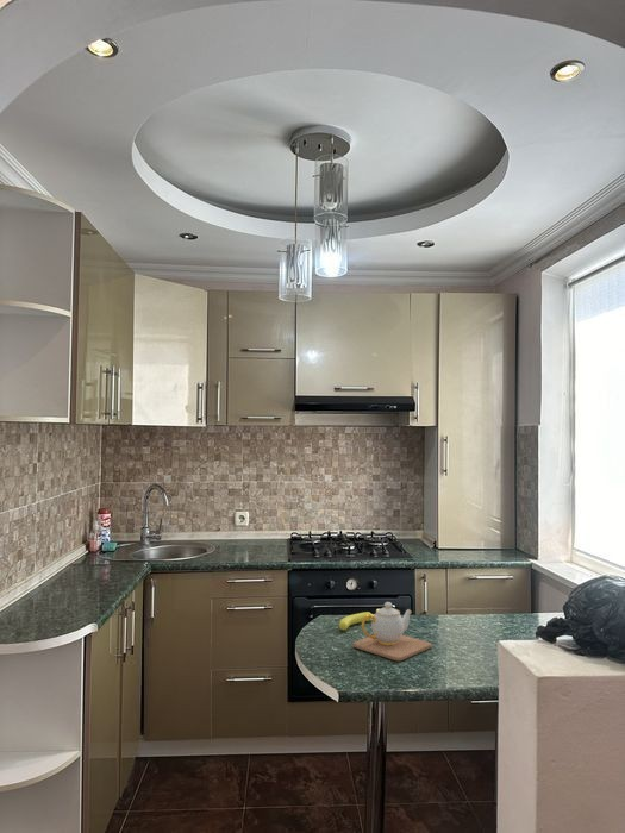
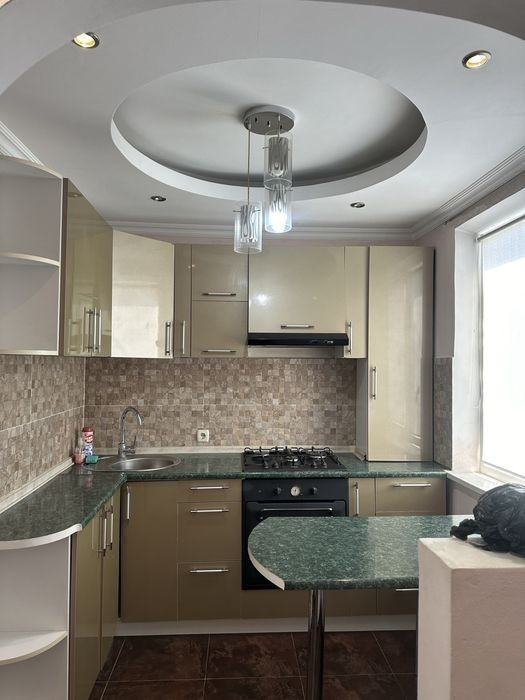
- teapot (392, 625)
- banana (356, 620)
